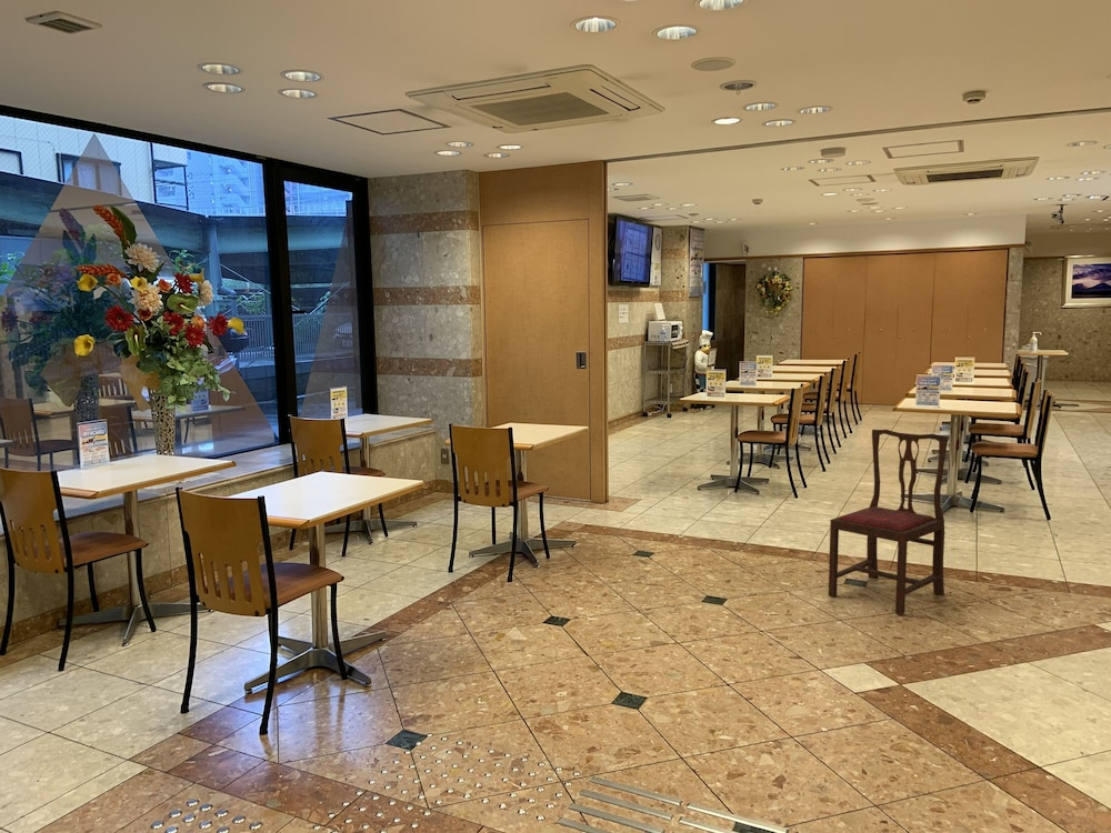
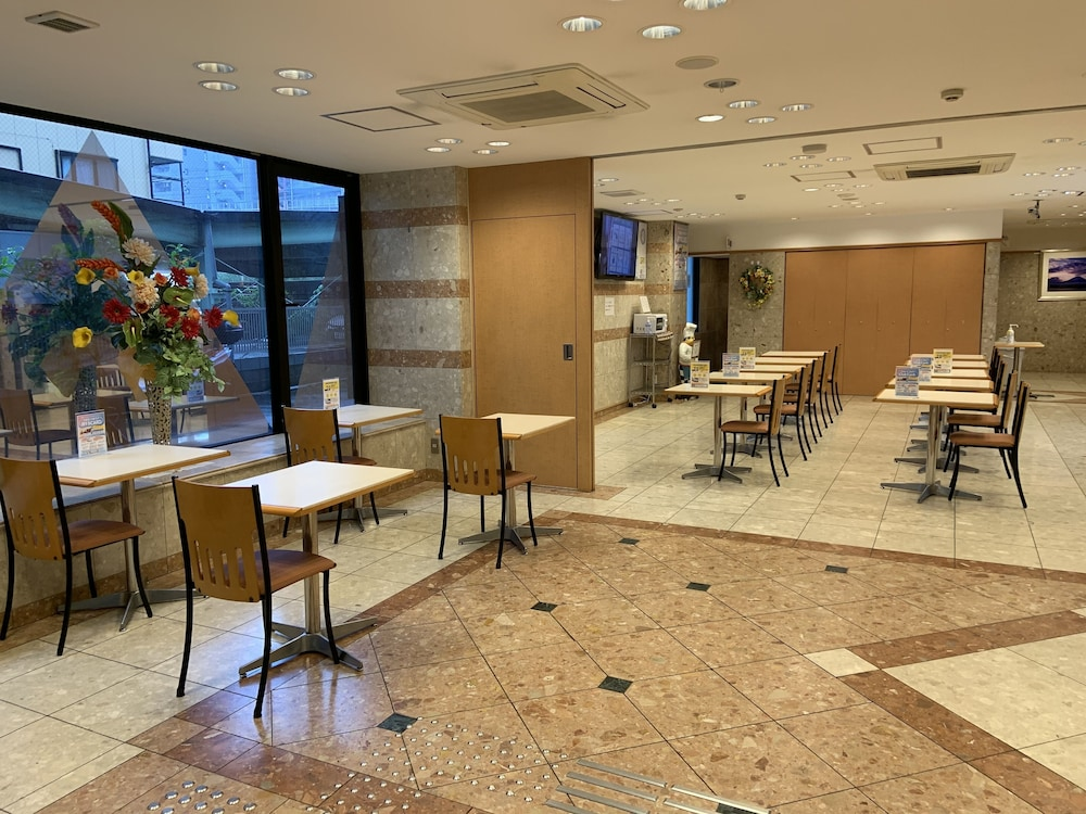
- dining chair (889, 515)
